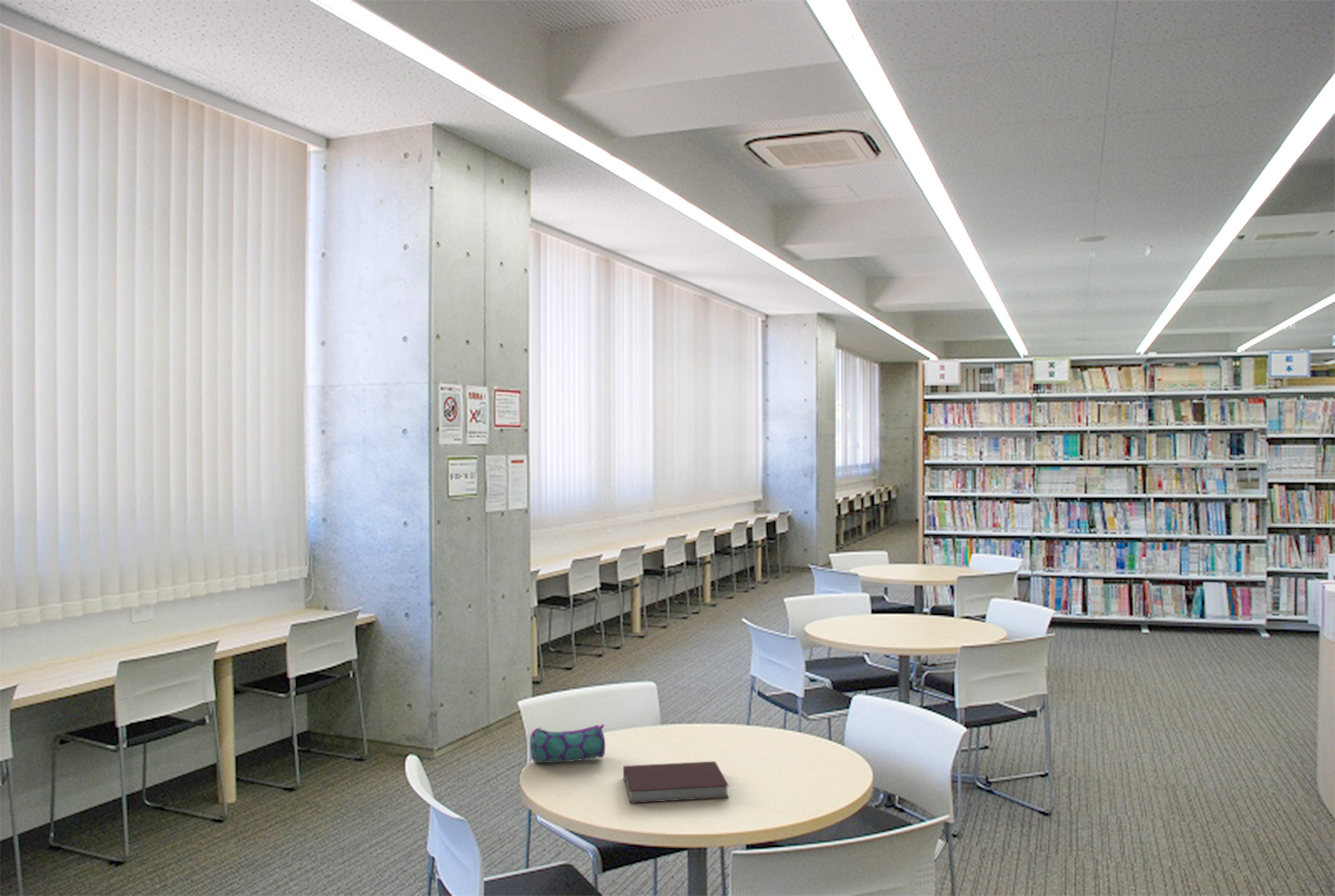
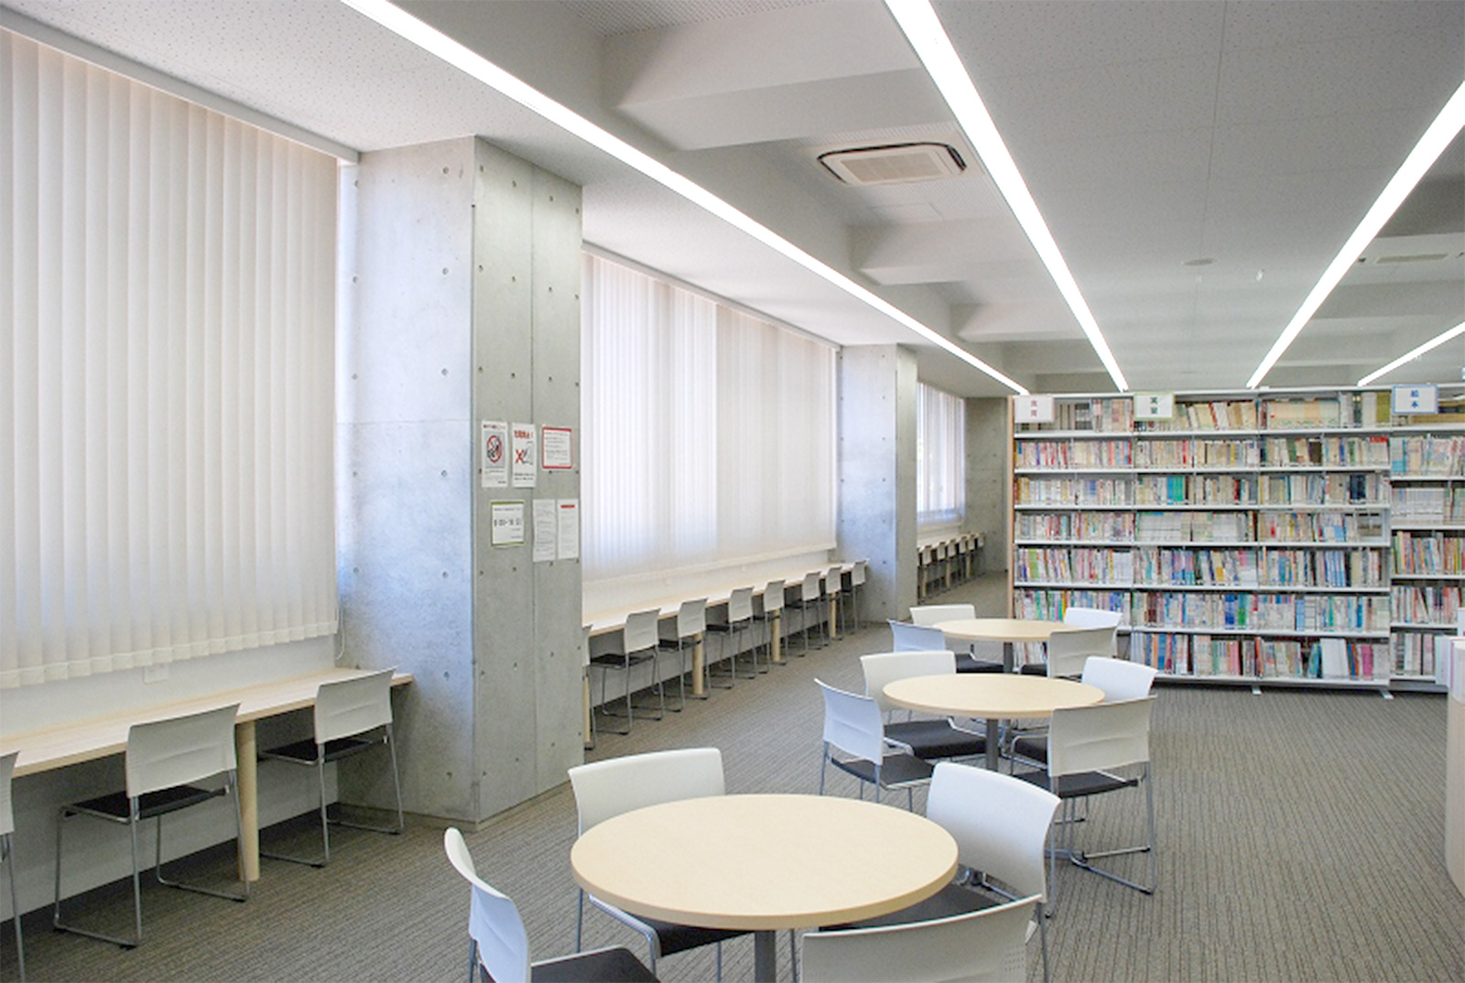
- pencil case (567, 742)
- notebook (674, 781)
